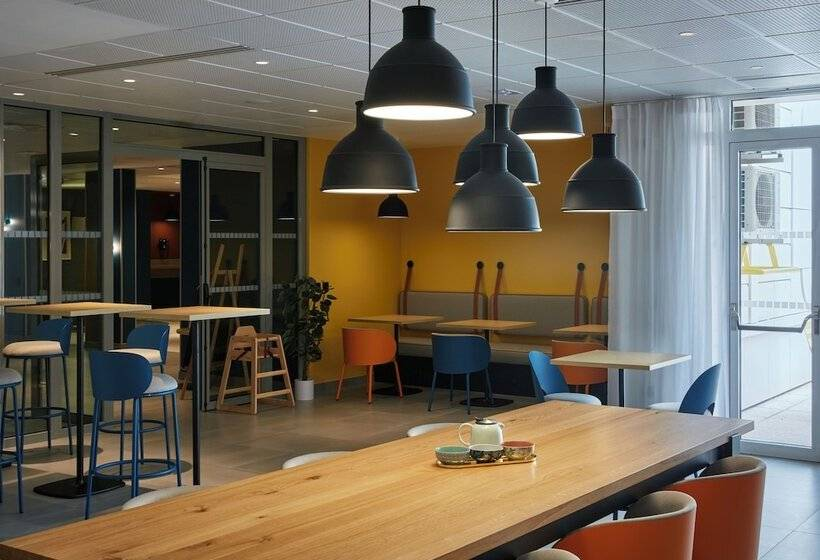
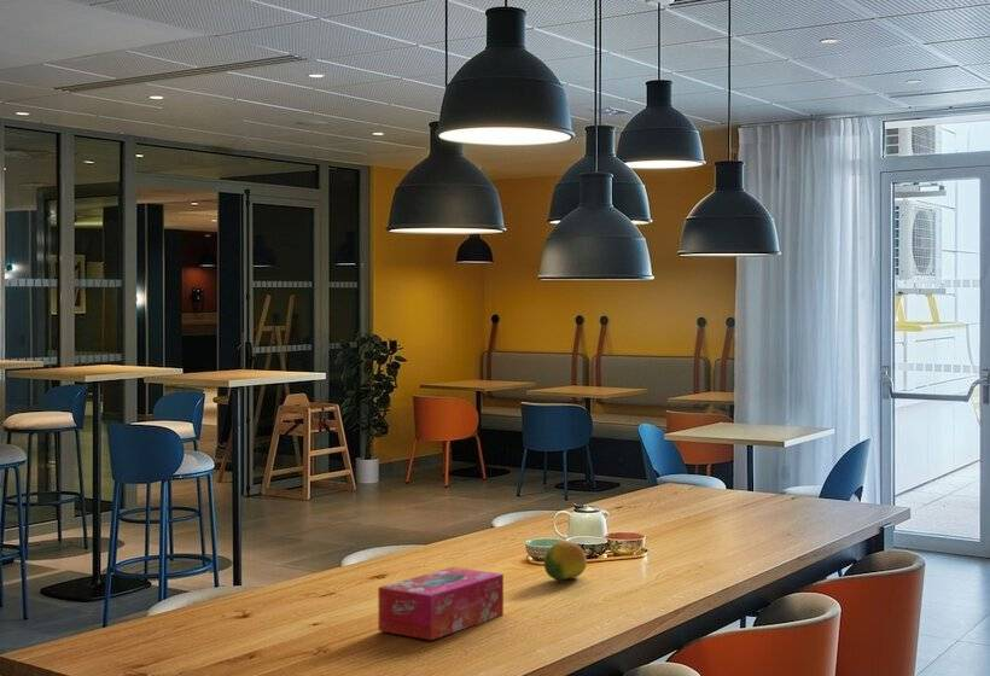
+ tissue box (442, 601)
+ fruit (563, 560)
